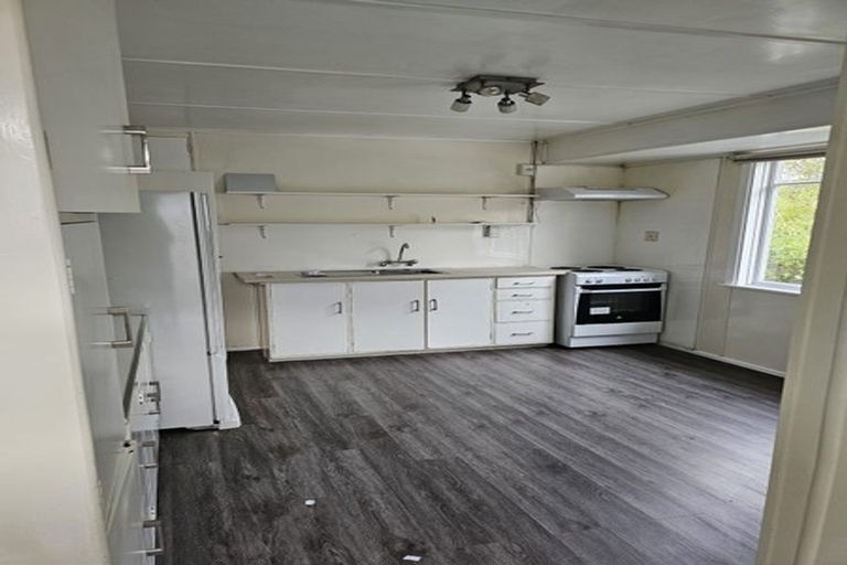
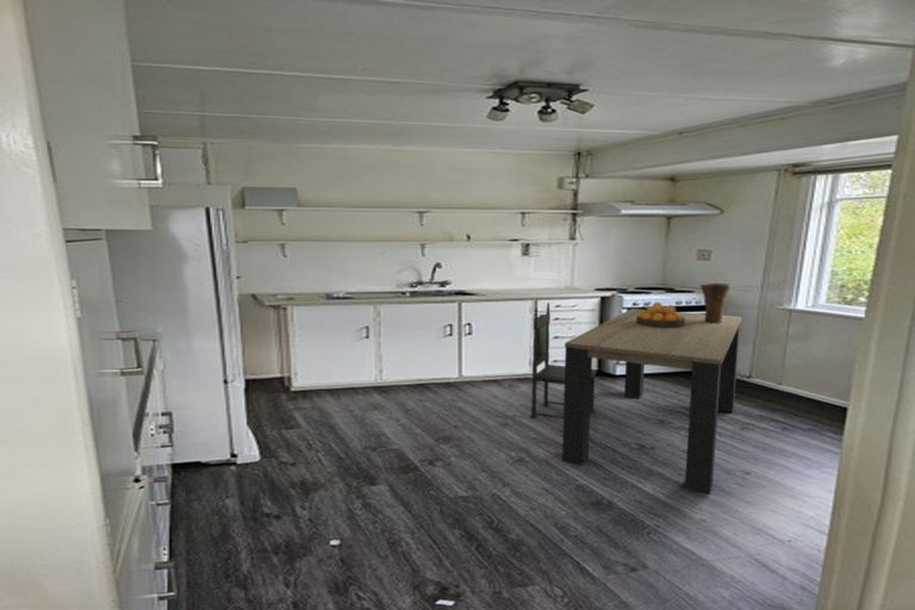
+ vase (714, 303)
+ dining table (662, 366)
+ fruit bowl (660, 313)
+ dining chair (564, 366)
